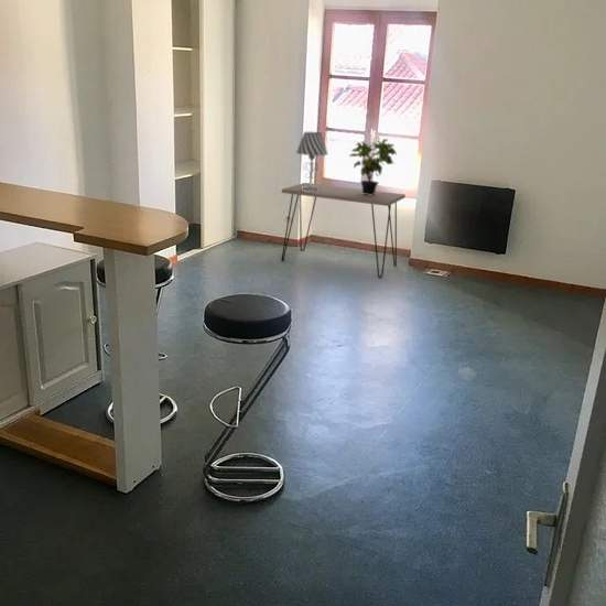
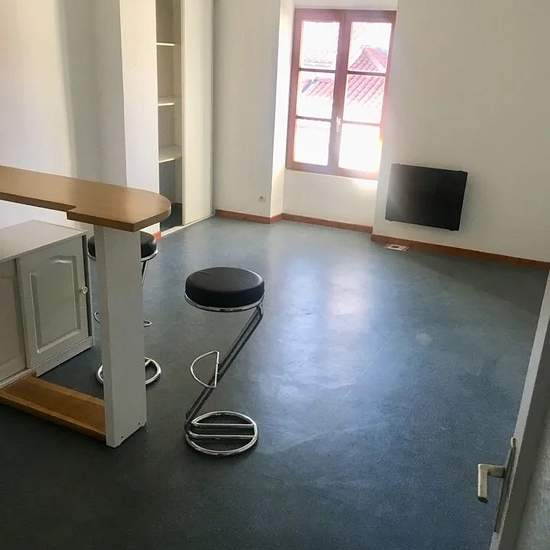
- potted plant (374, 165)
- table lamp (311, 161)
- desk (348, 201)
